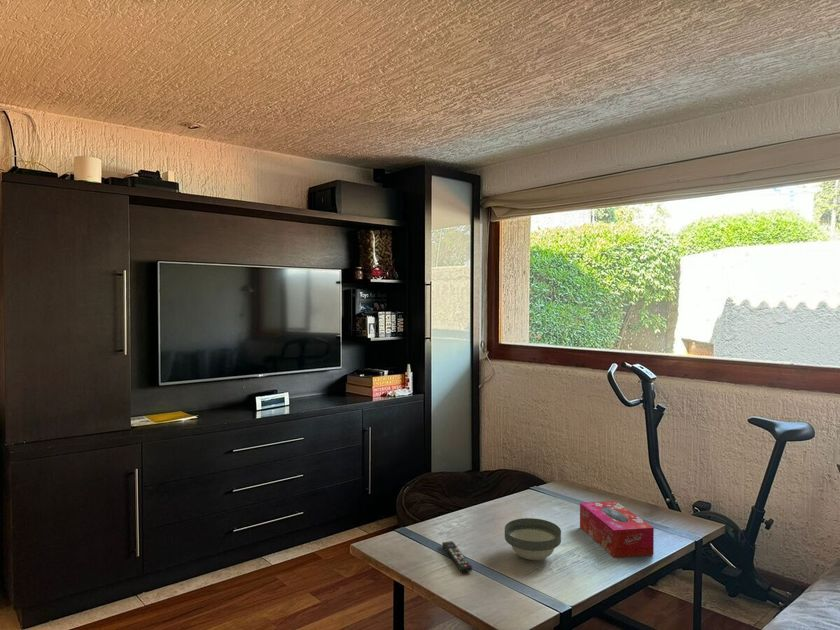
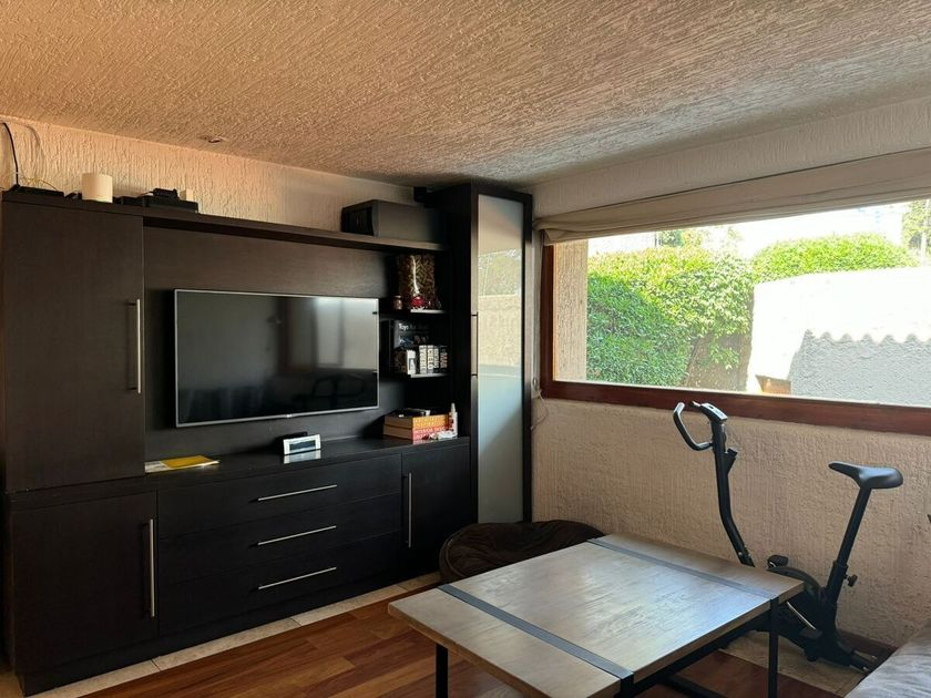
- remote control (456, 556)
- bowl (532, 542)
- tissue box (614, 527)
